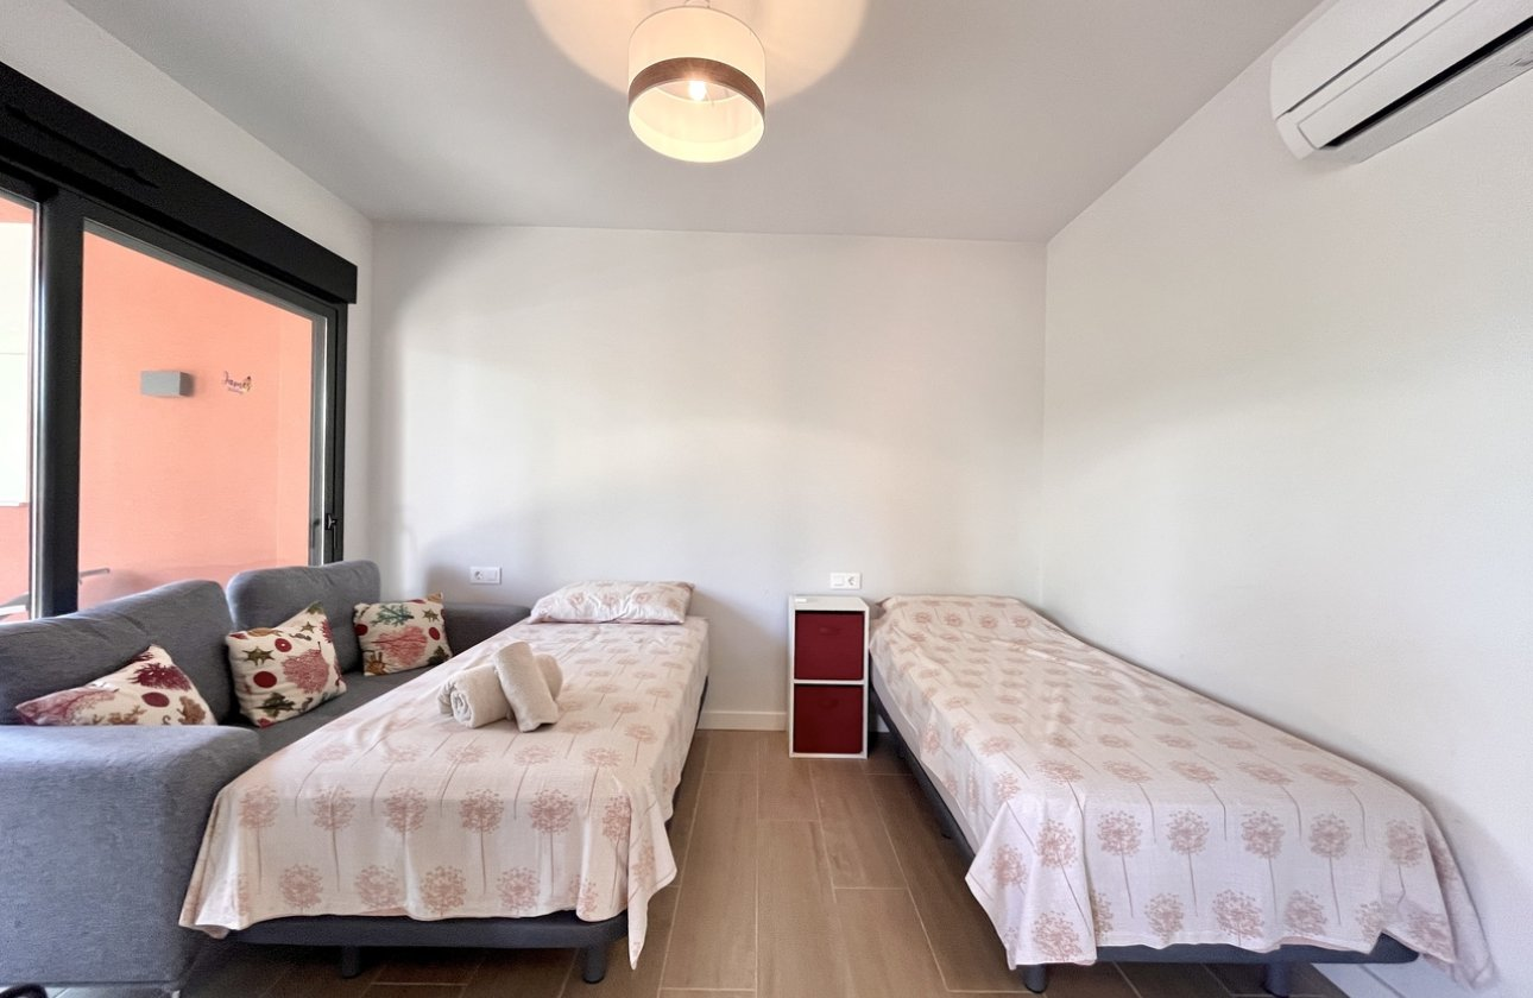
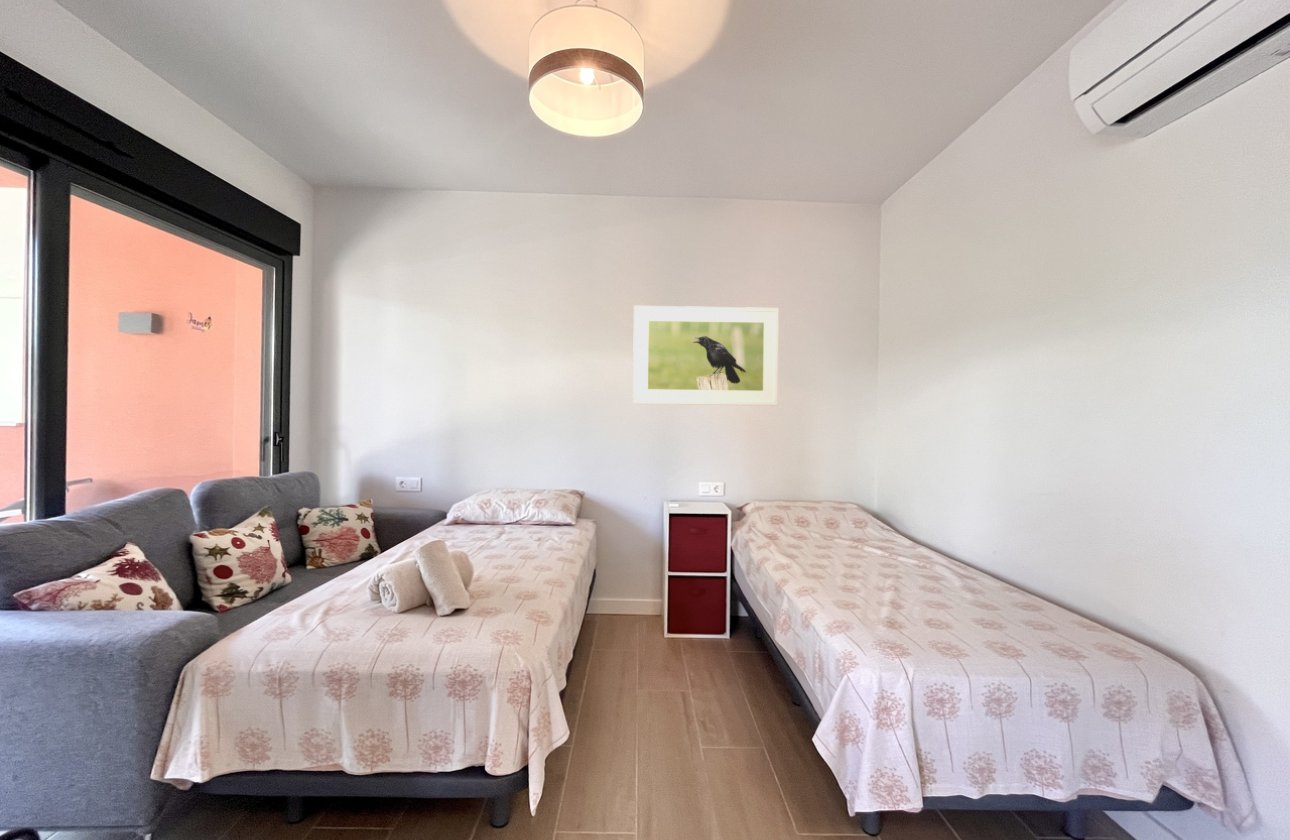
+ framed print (705, 355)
